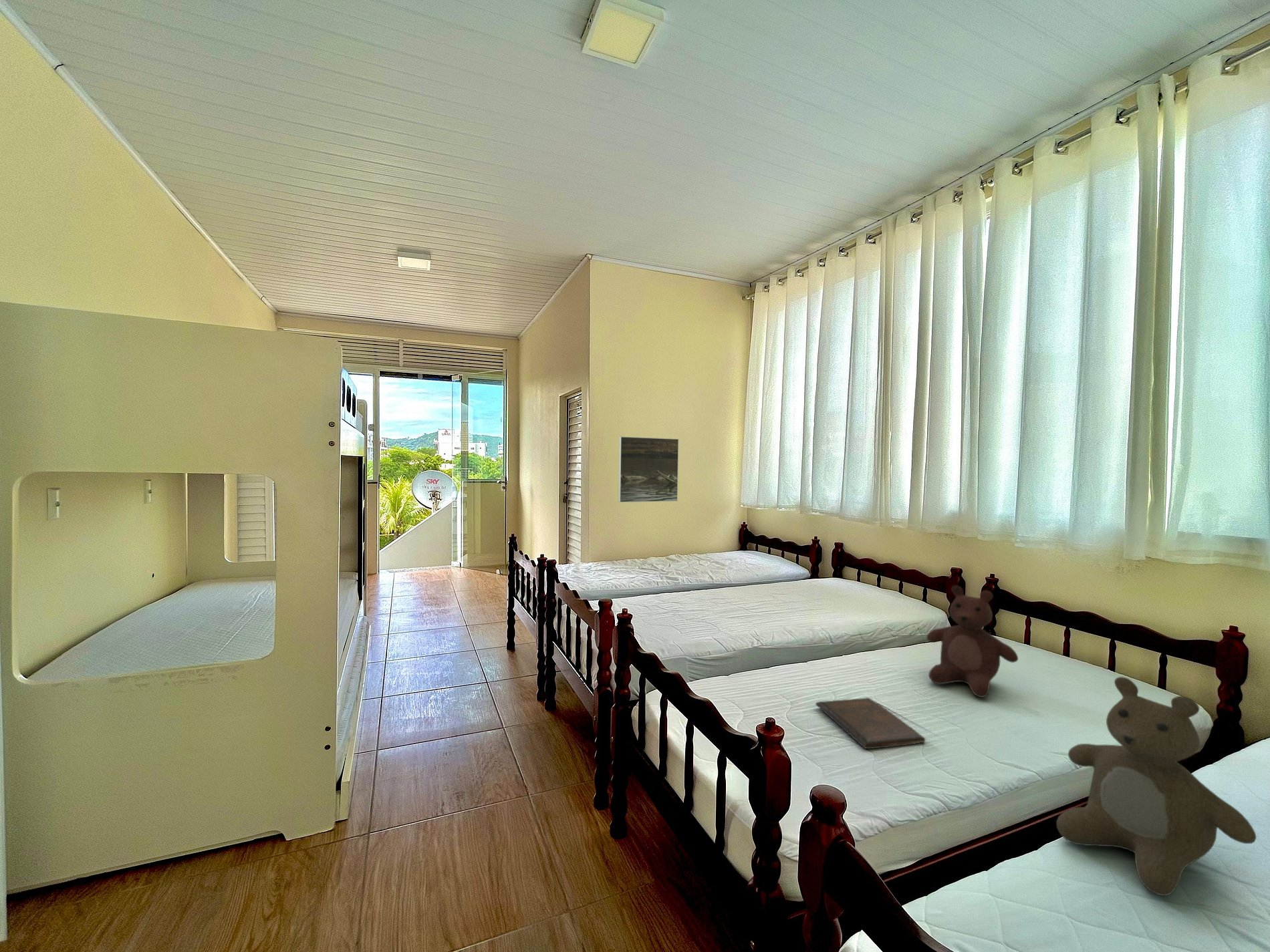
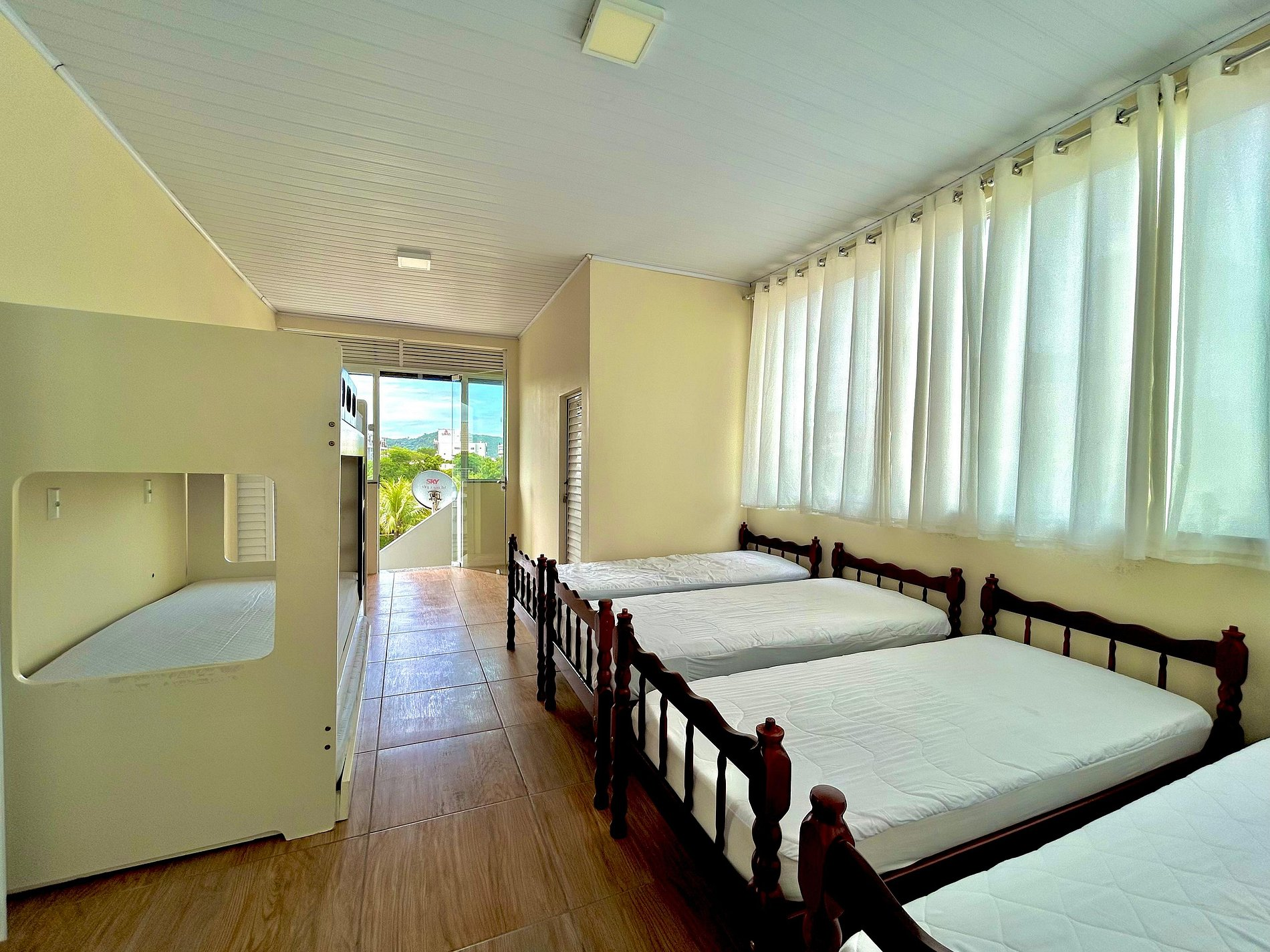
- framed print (649, 470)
- teddy bear (966, 637)
- teddy bear (1138, 772)
- book (867, 720)
